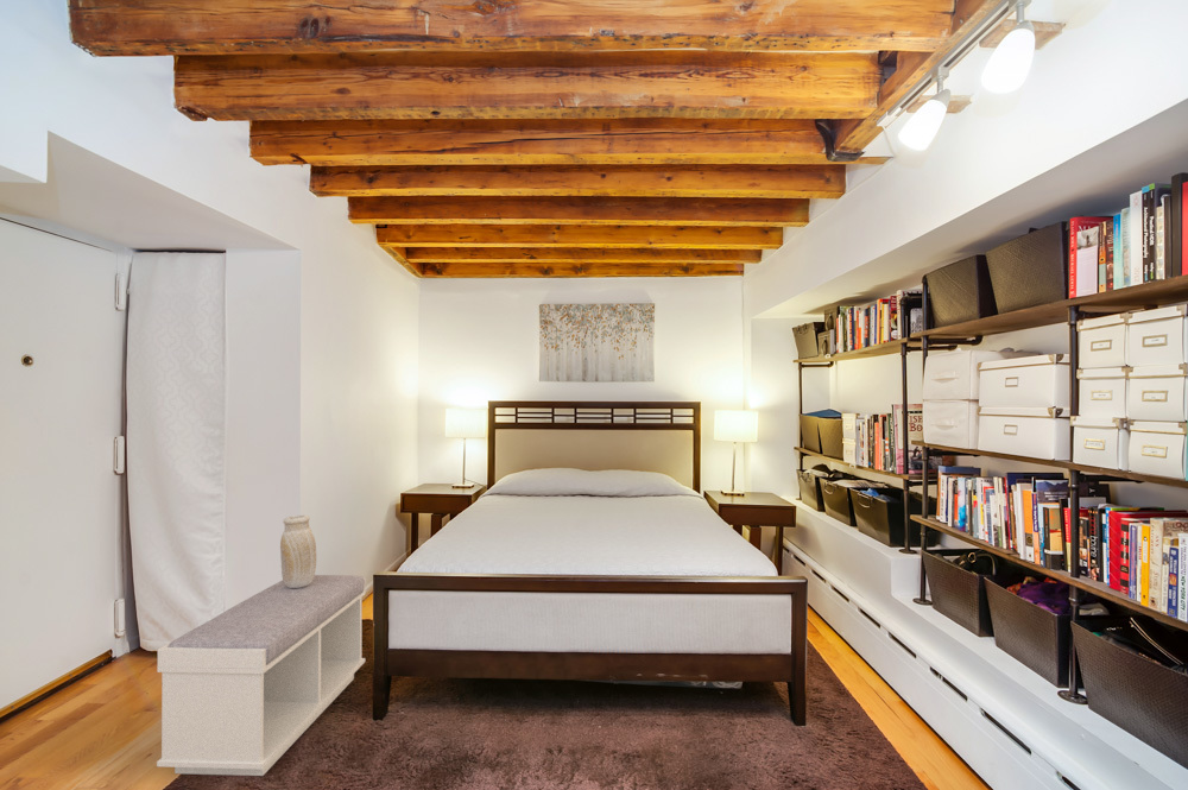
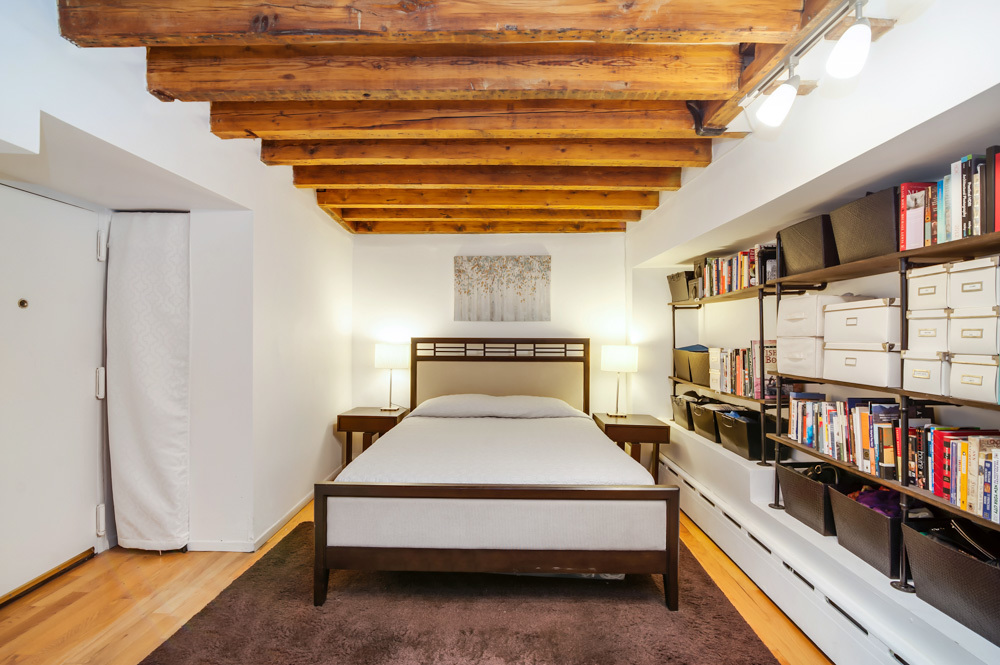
- vase (312, 550)
- bench (279, 659)
